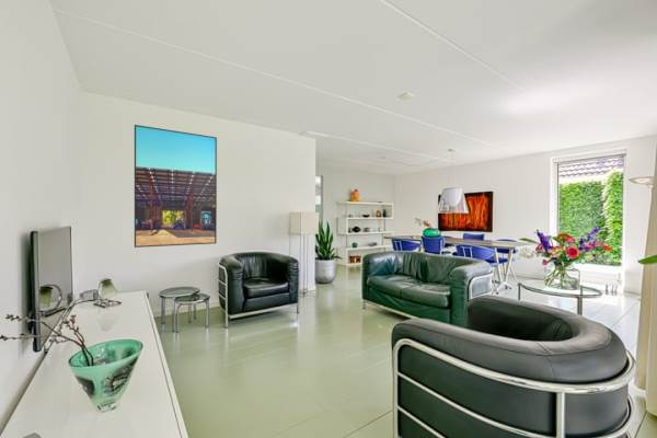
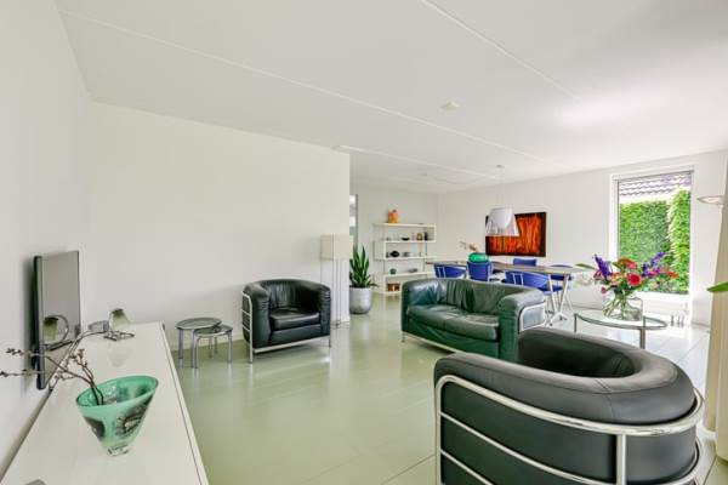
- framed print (177, 188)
